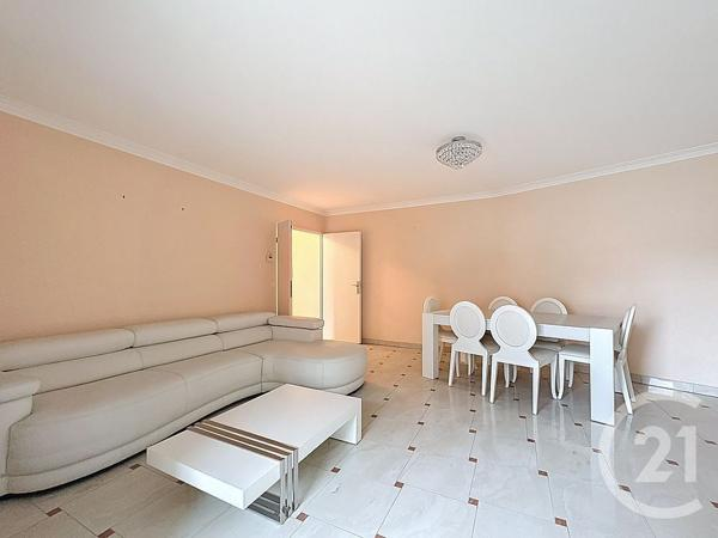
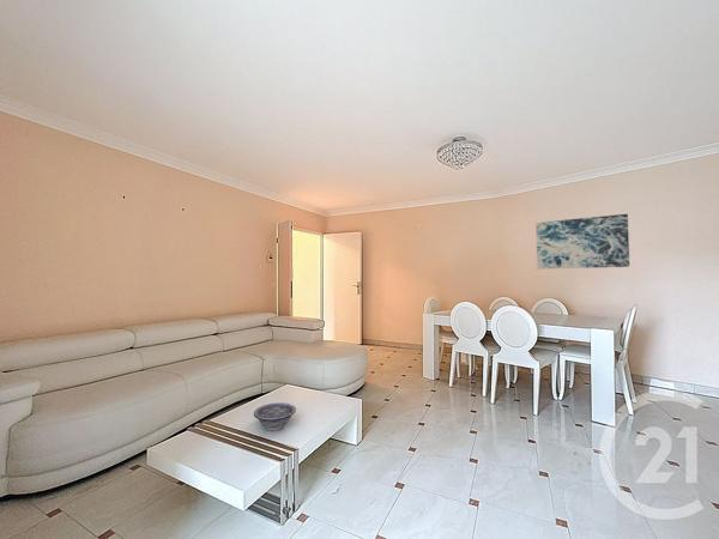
+ decorative bowl (274, 418)
+ wall art (579, 243)
